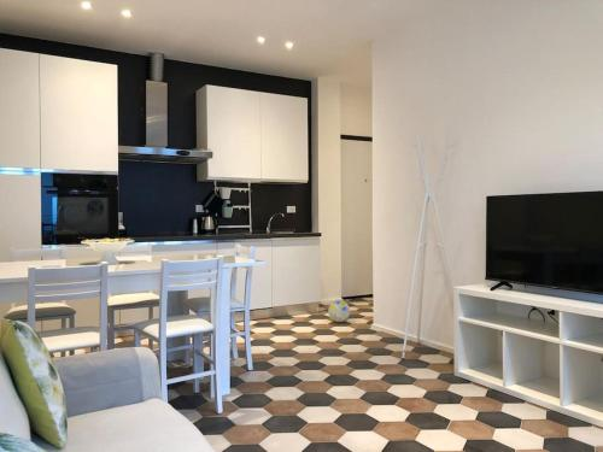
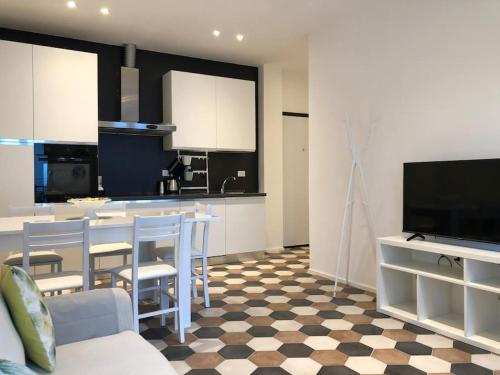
- ball (339, 311)
